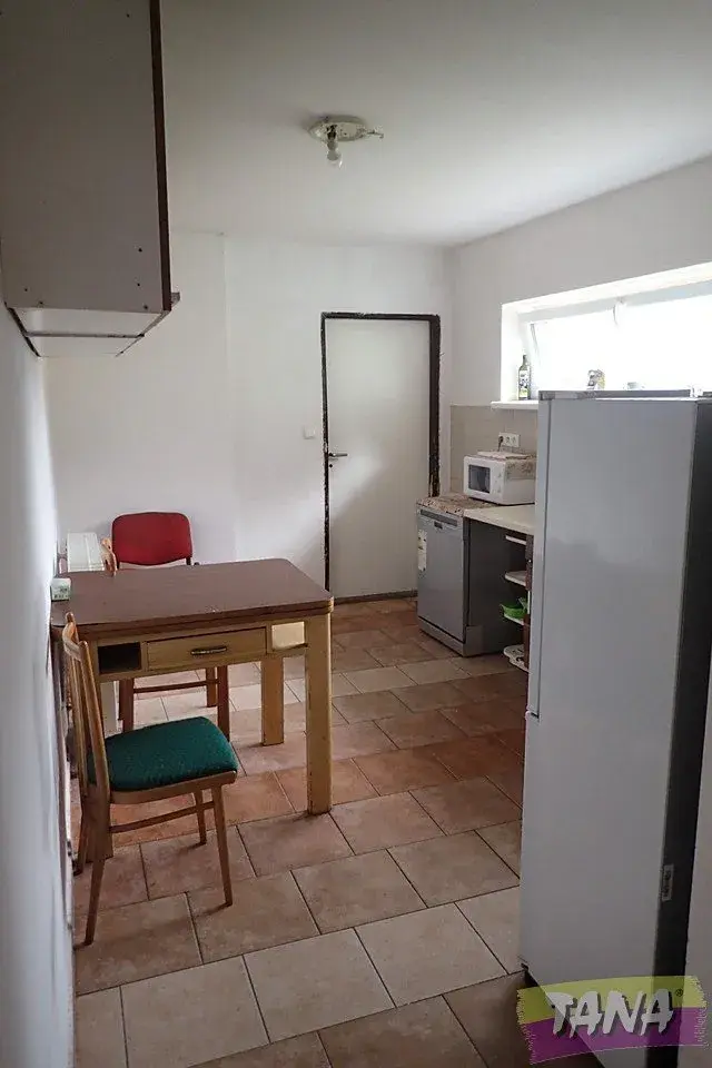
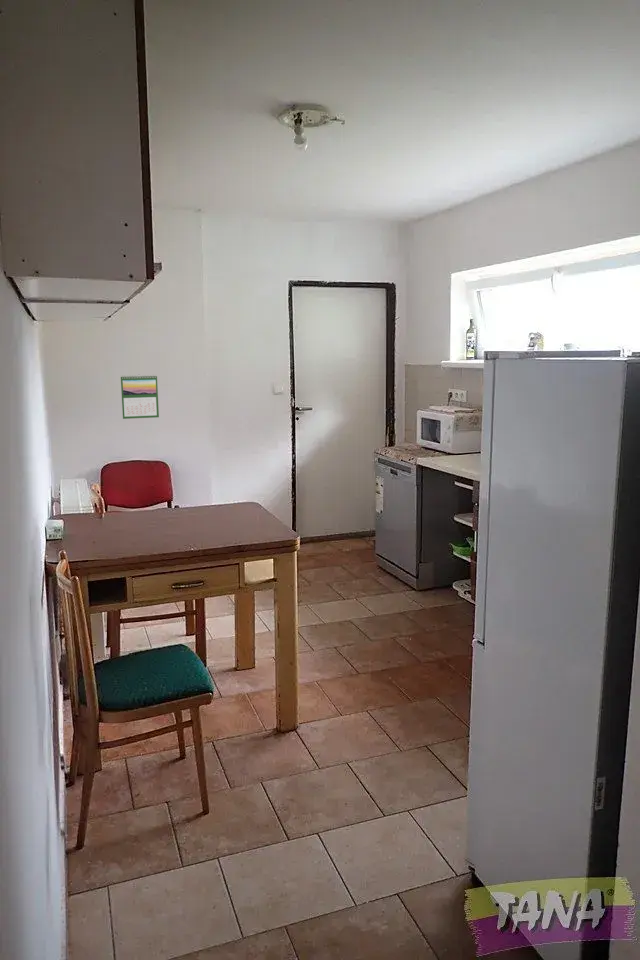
+ calendar (139, 396)
